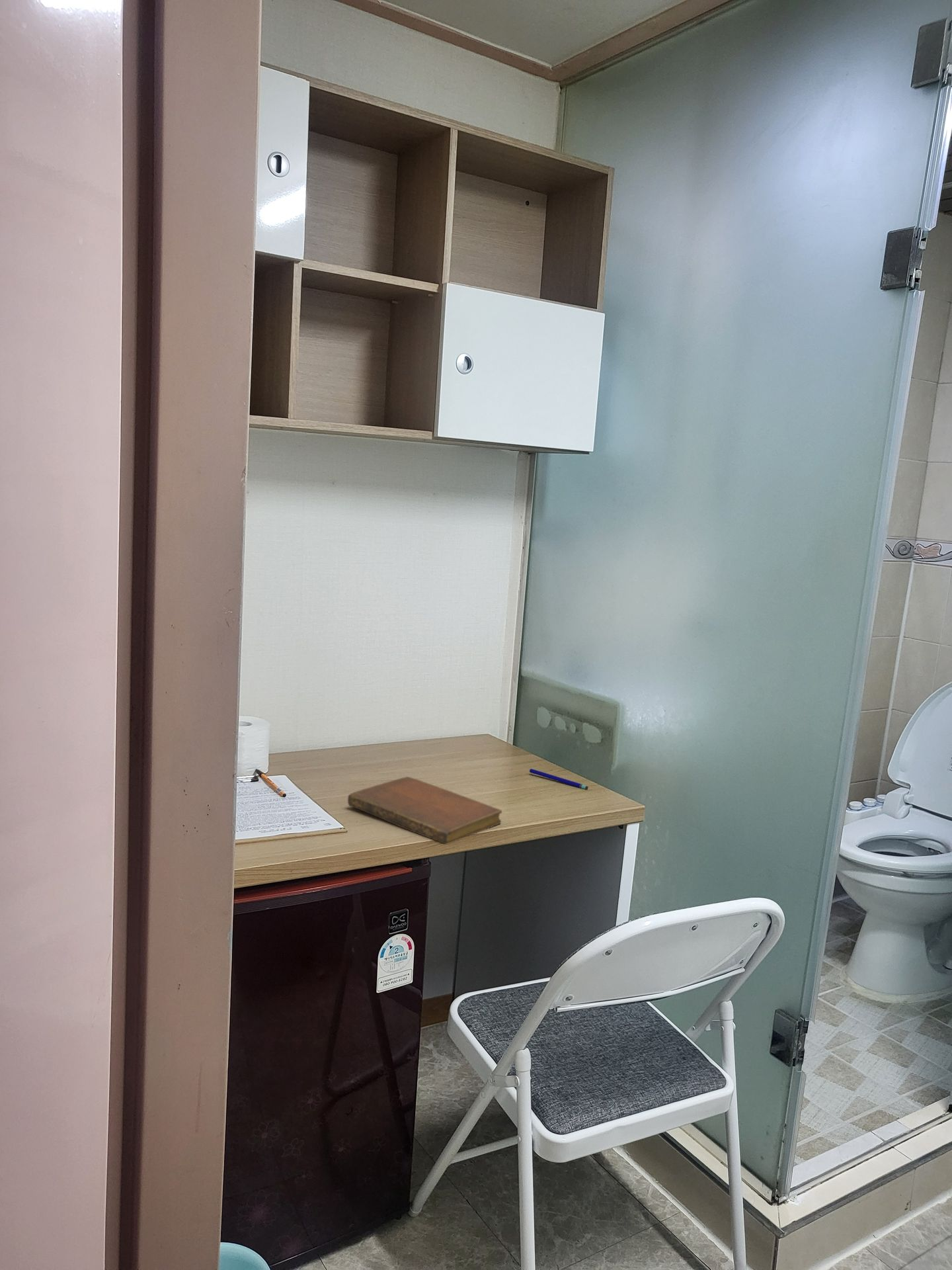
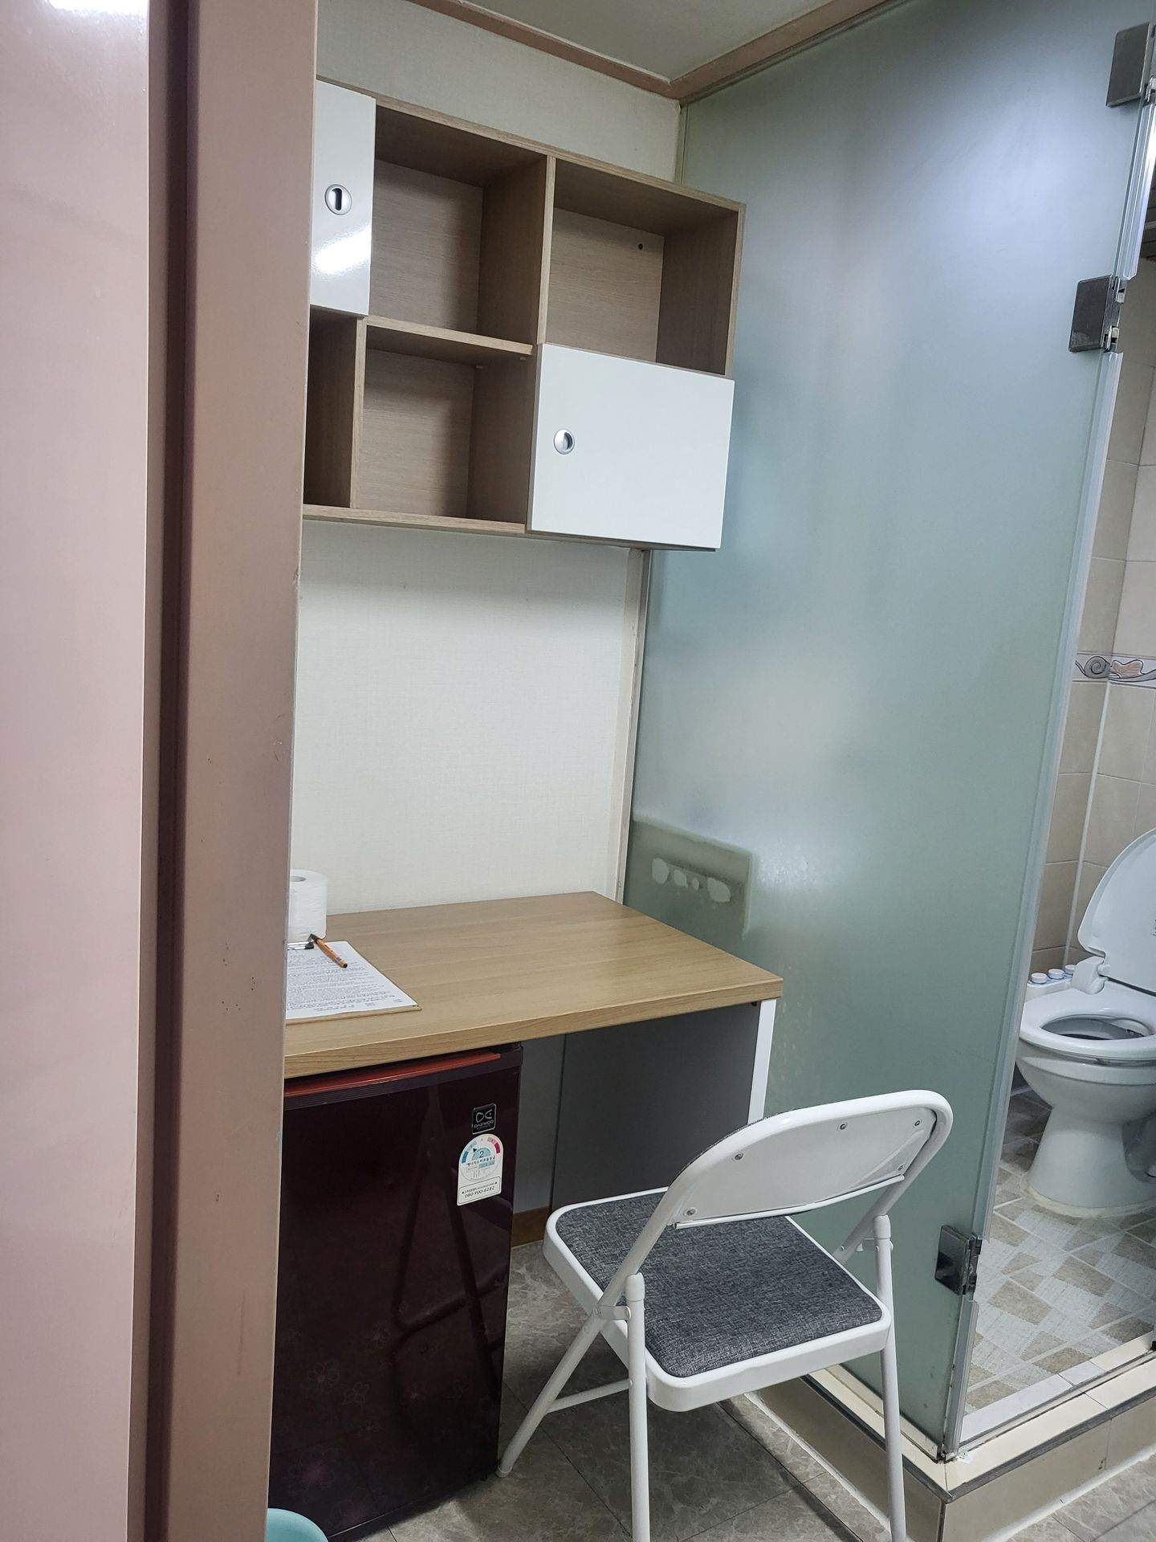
- notebook (424, 808)
- pen (558, 779)
